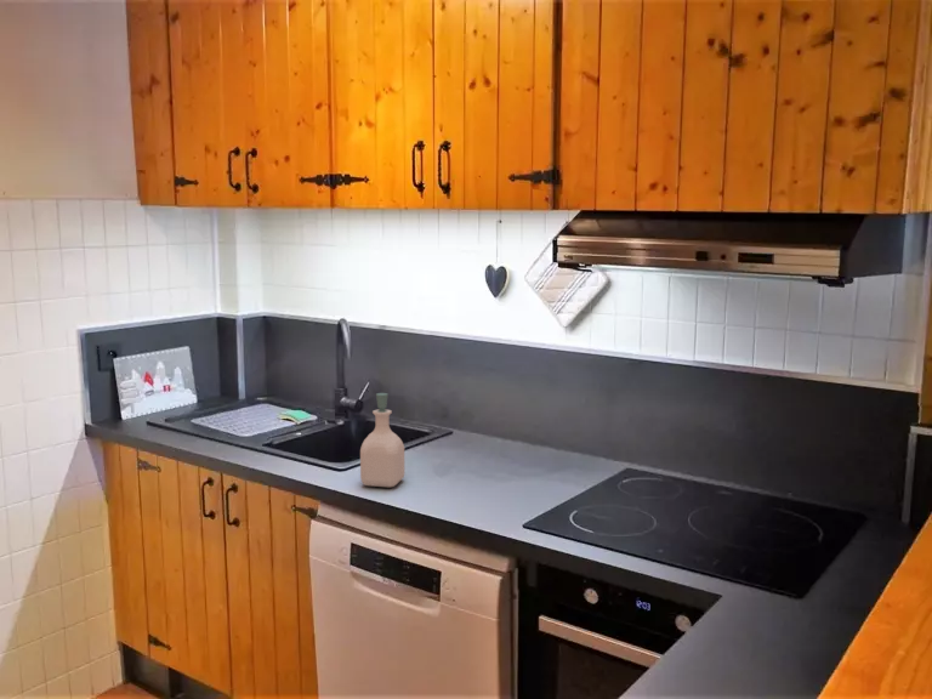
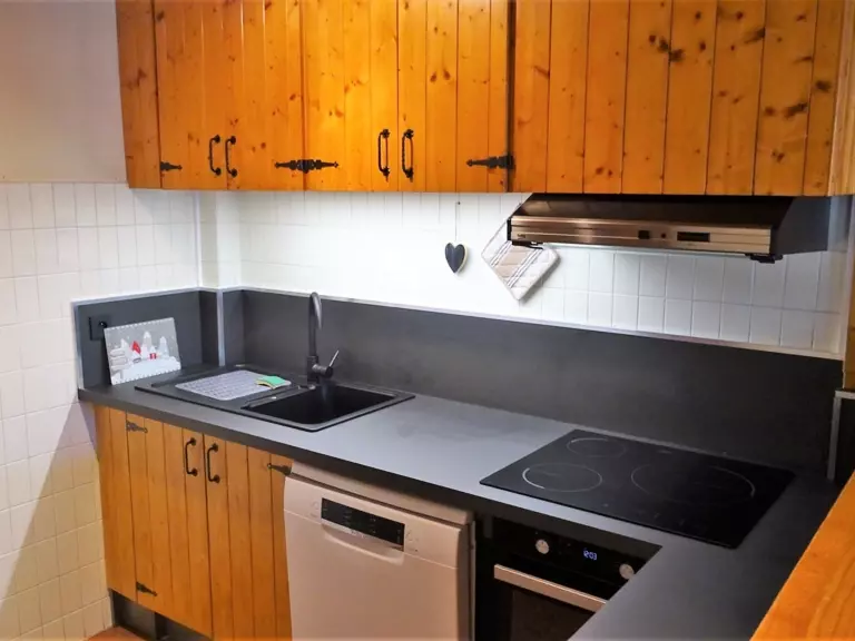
- soap bottle (382, 438)
